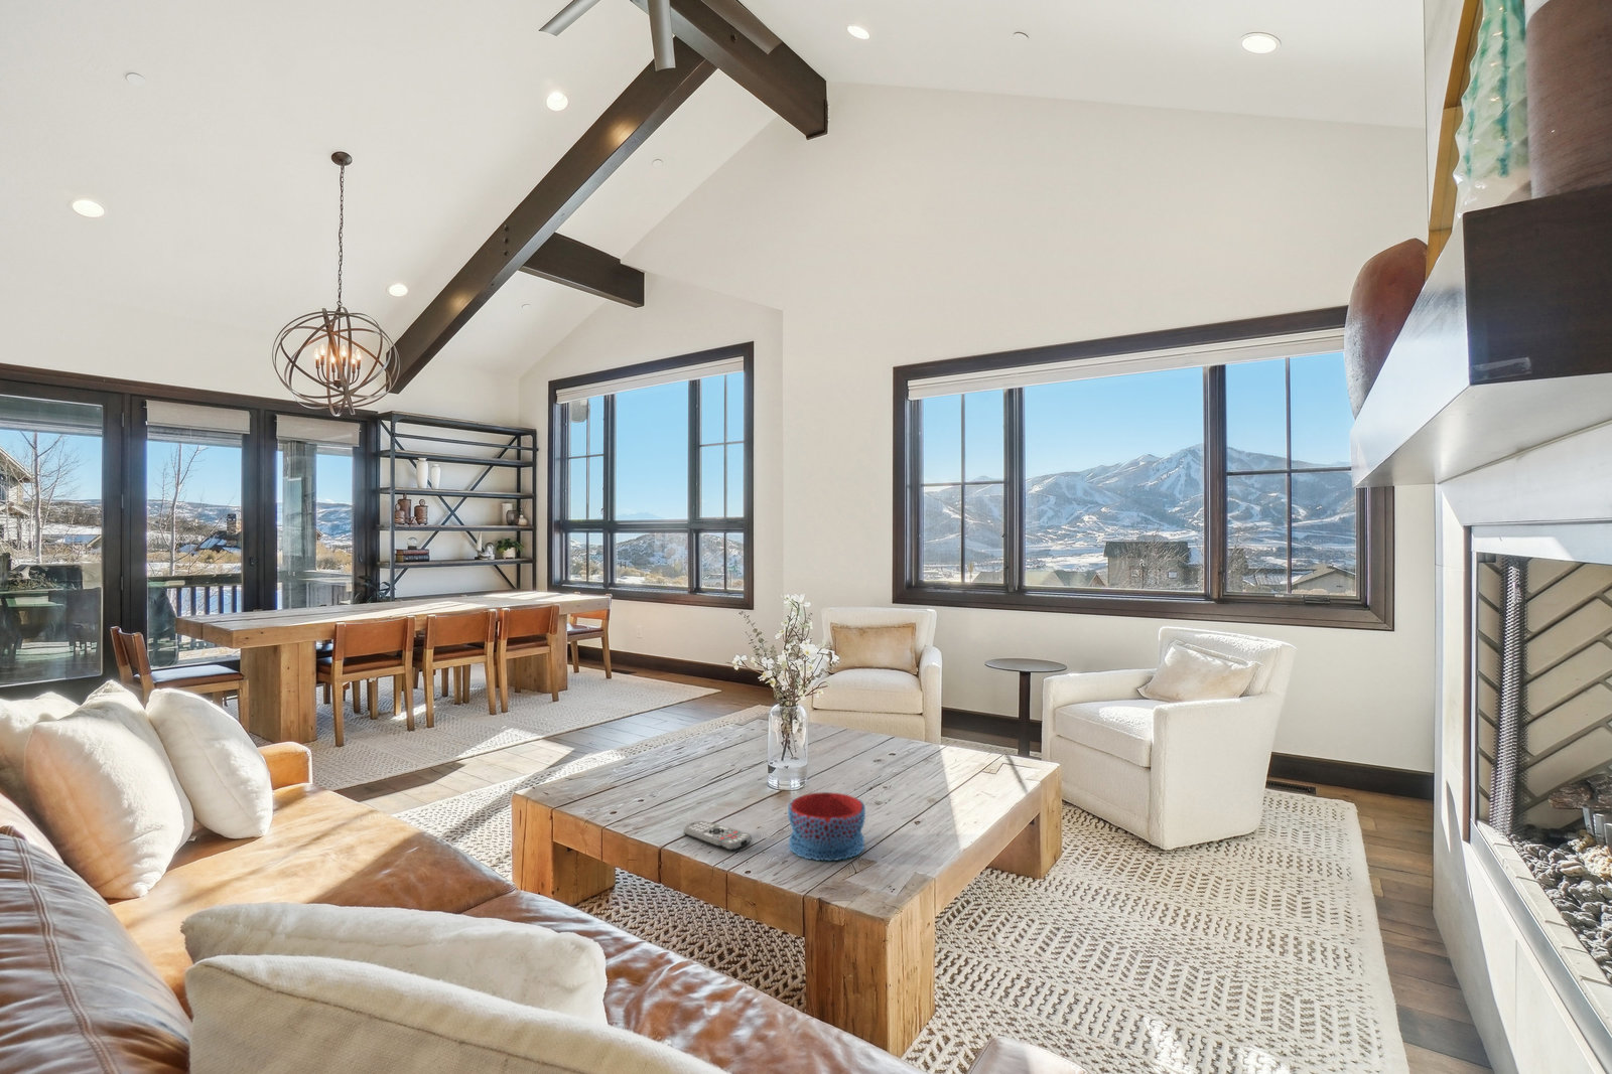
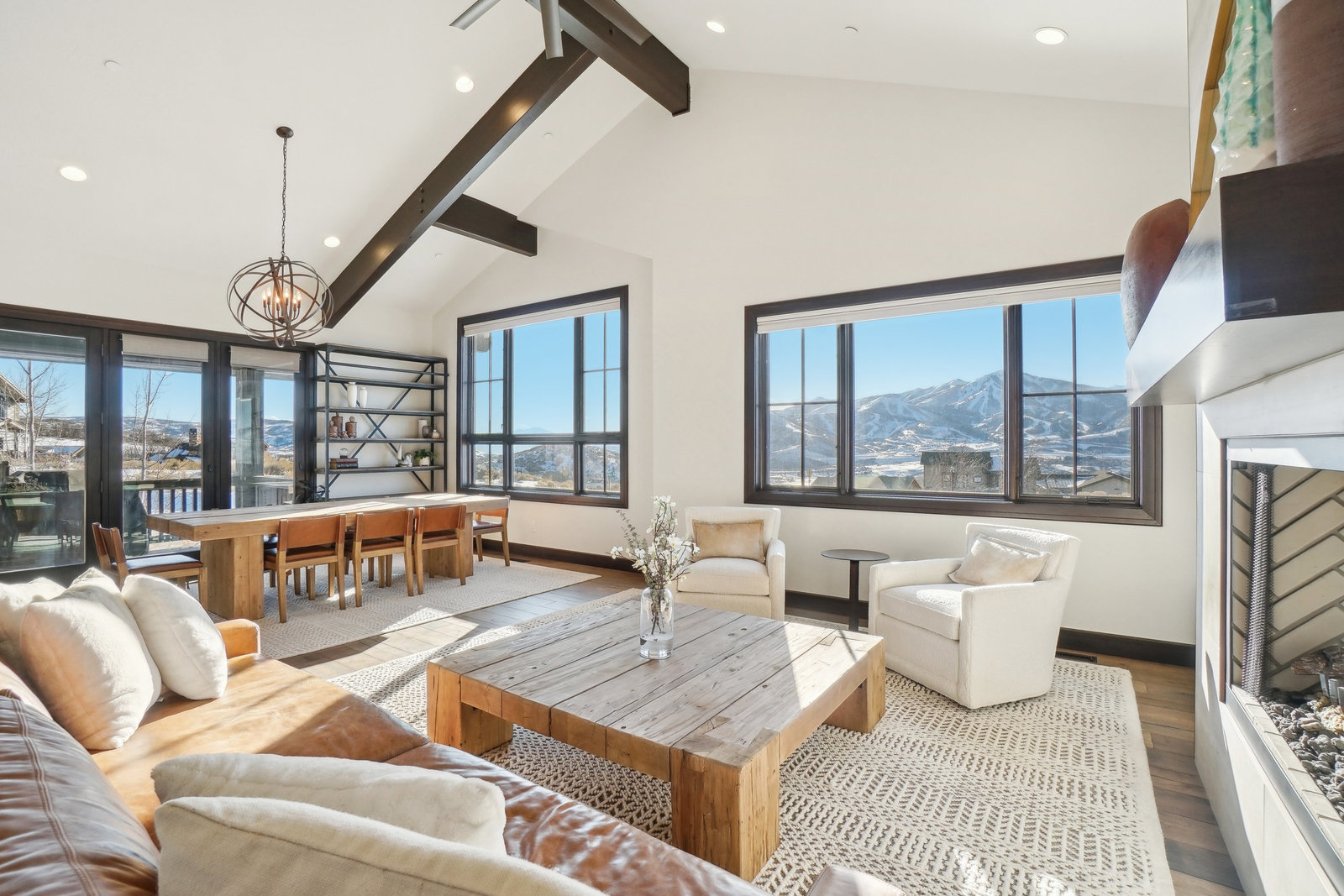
- remote control (715, 834)
- bowl (826, 825)
